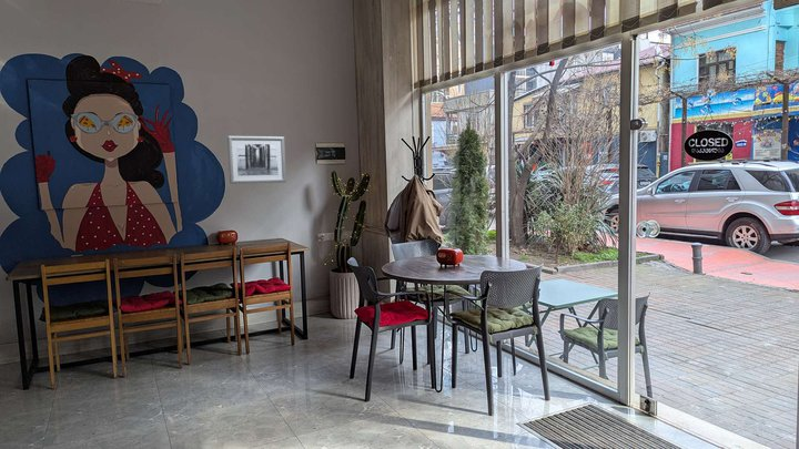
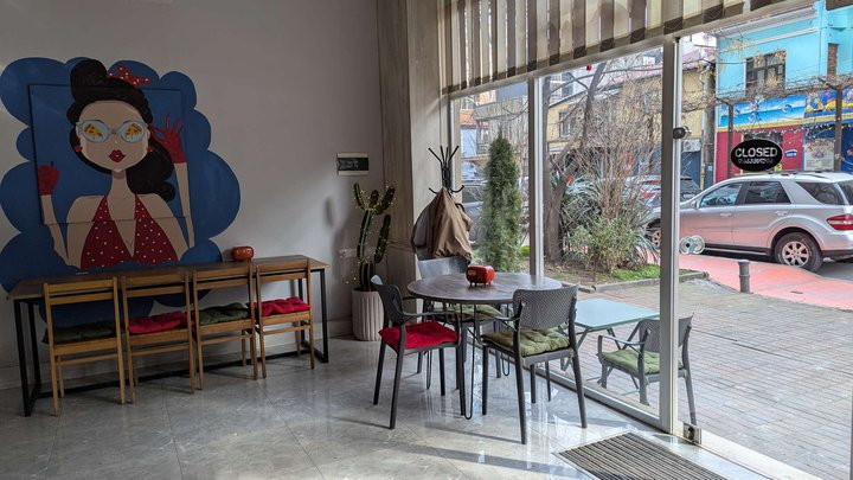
- wall art (257, 160)
